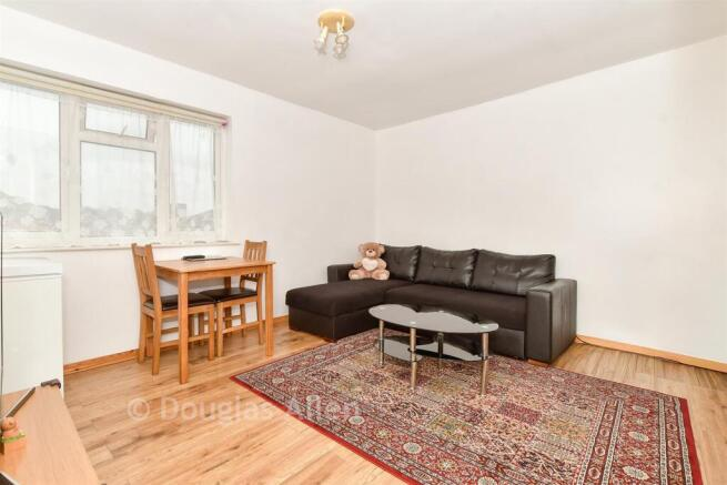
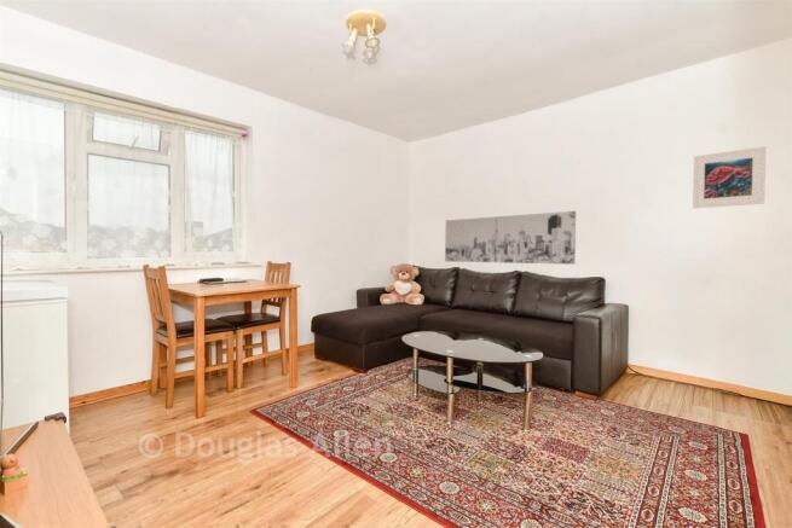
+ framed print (727, 179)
+ wall art (502, 239)
